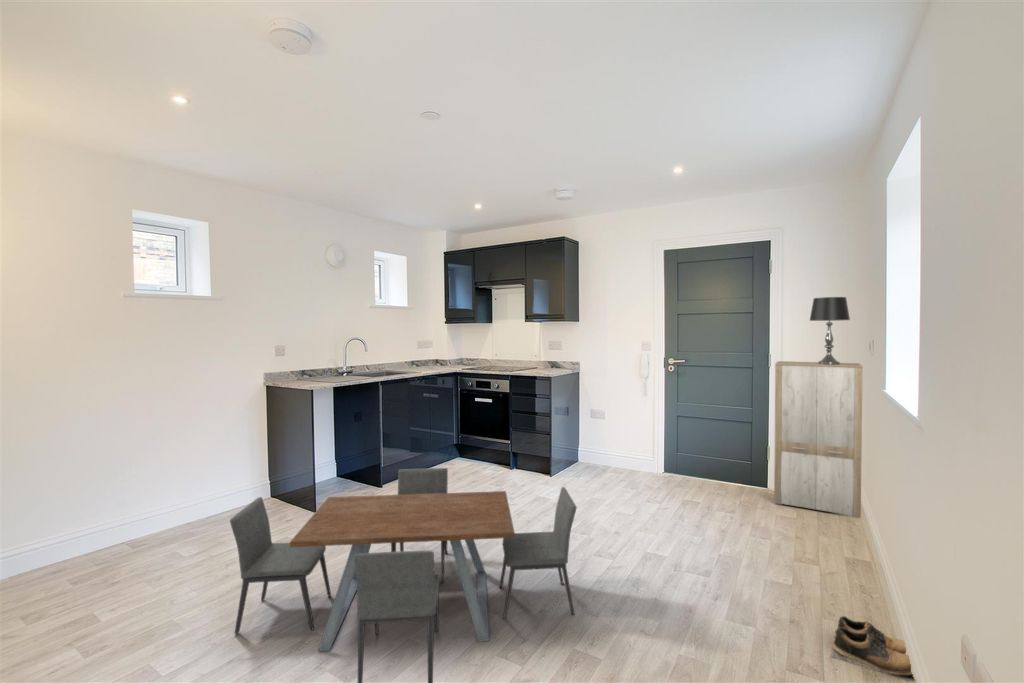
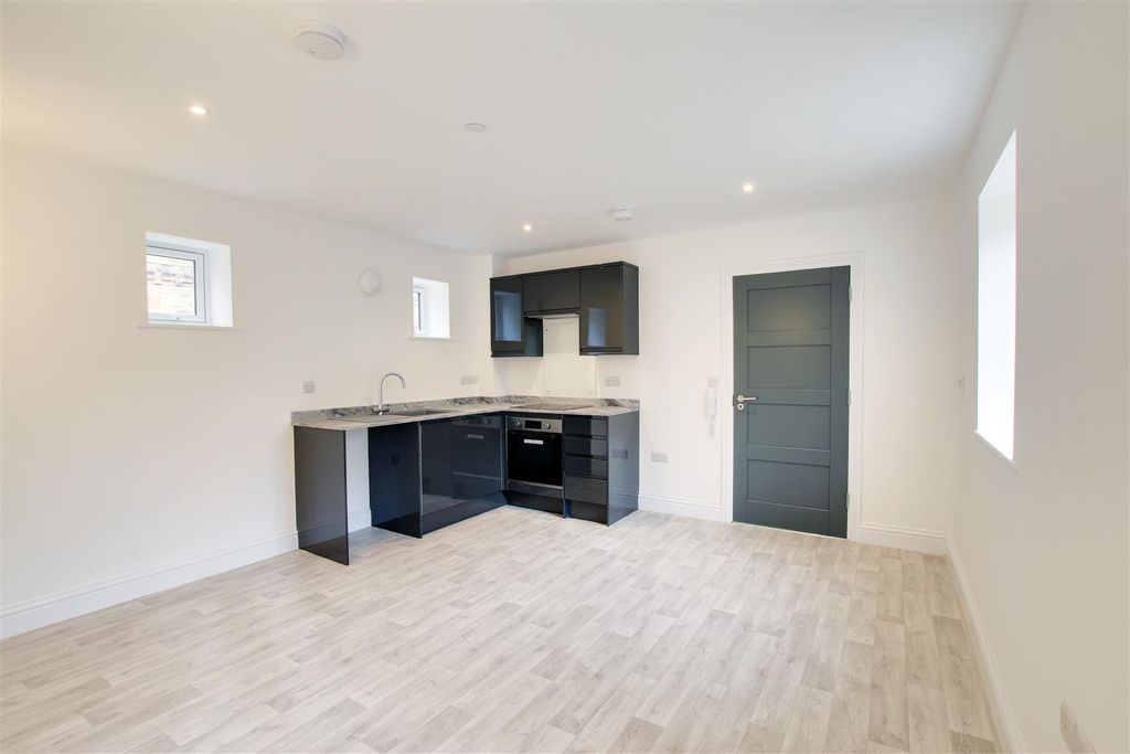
- shoes (873, 642)
- dining set (412, 553)
- table lamp (829, 330)
- cabinet (816, 434)
